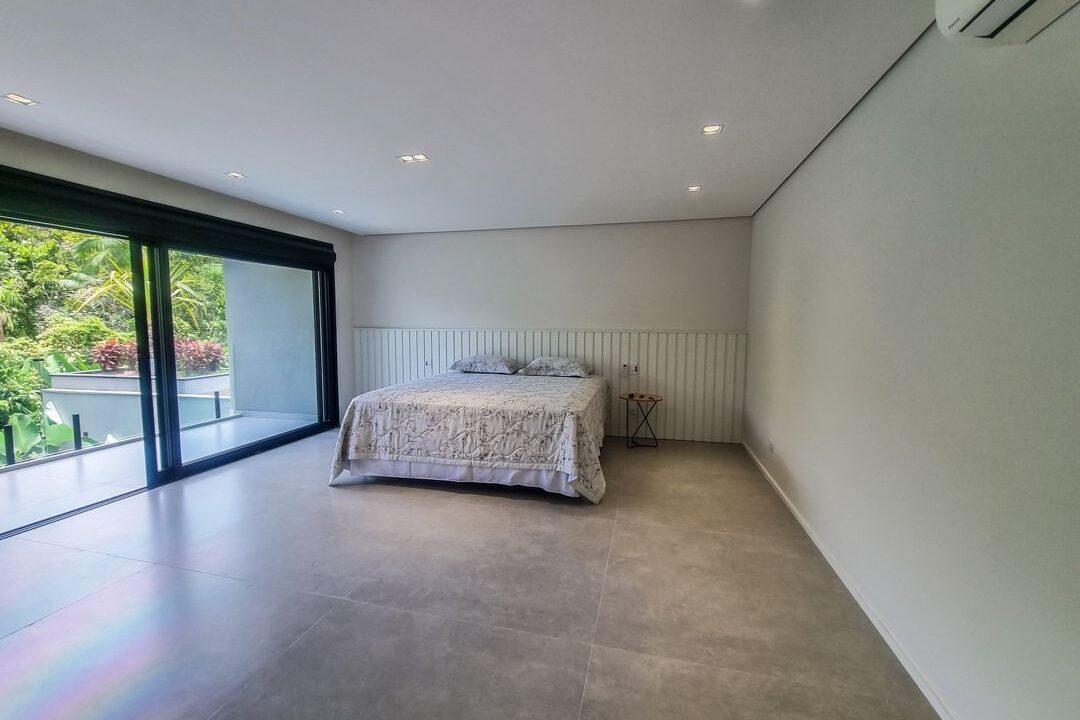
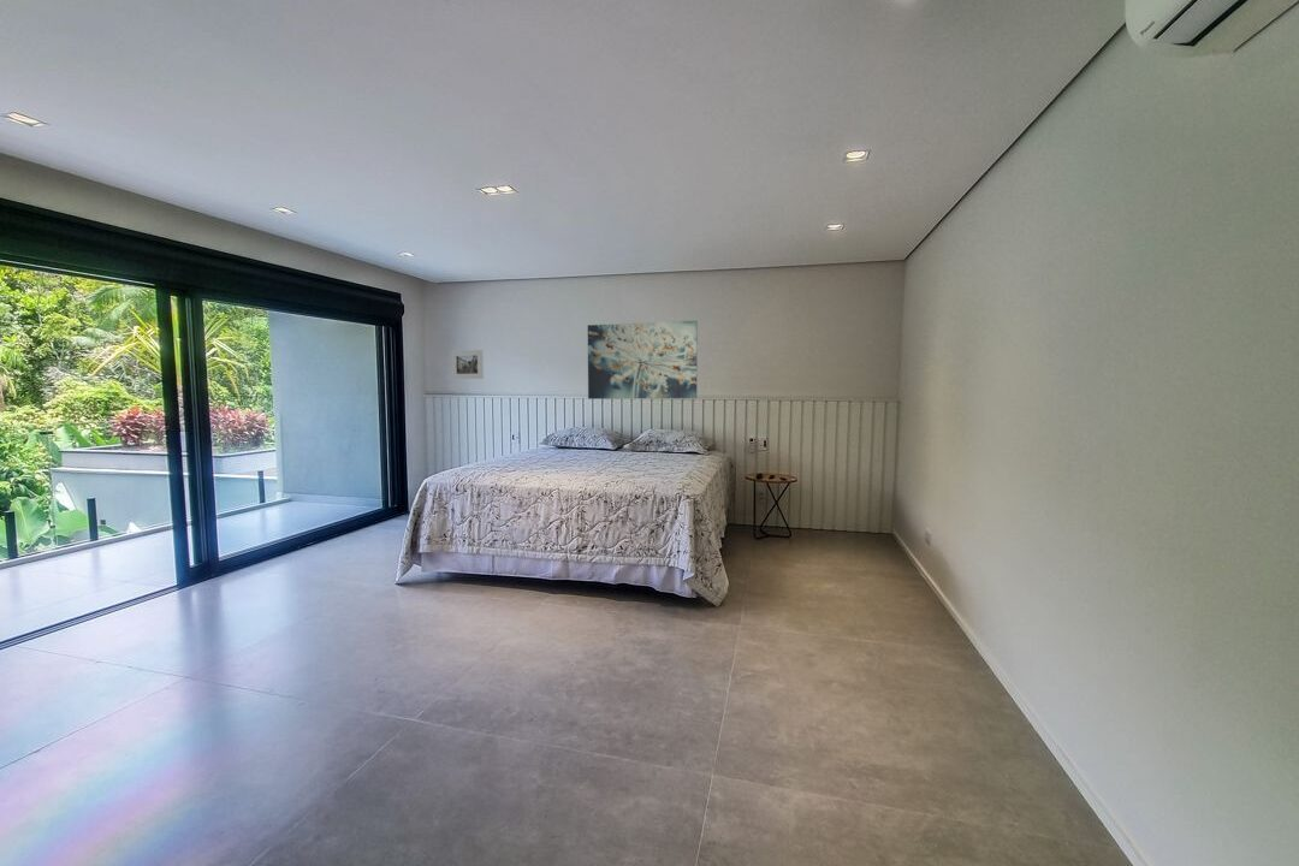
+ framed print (467, 364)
+ wall art (641, 361)
